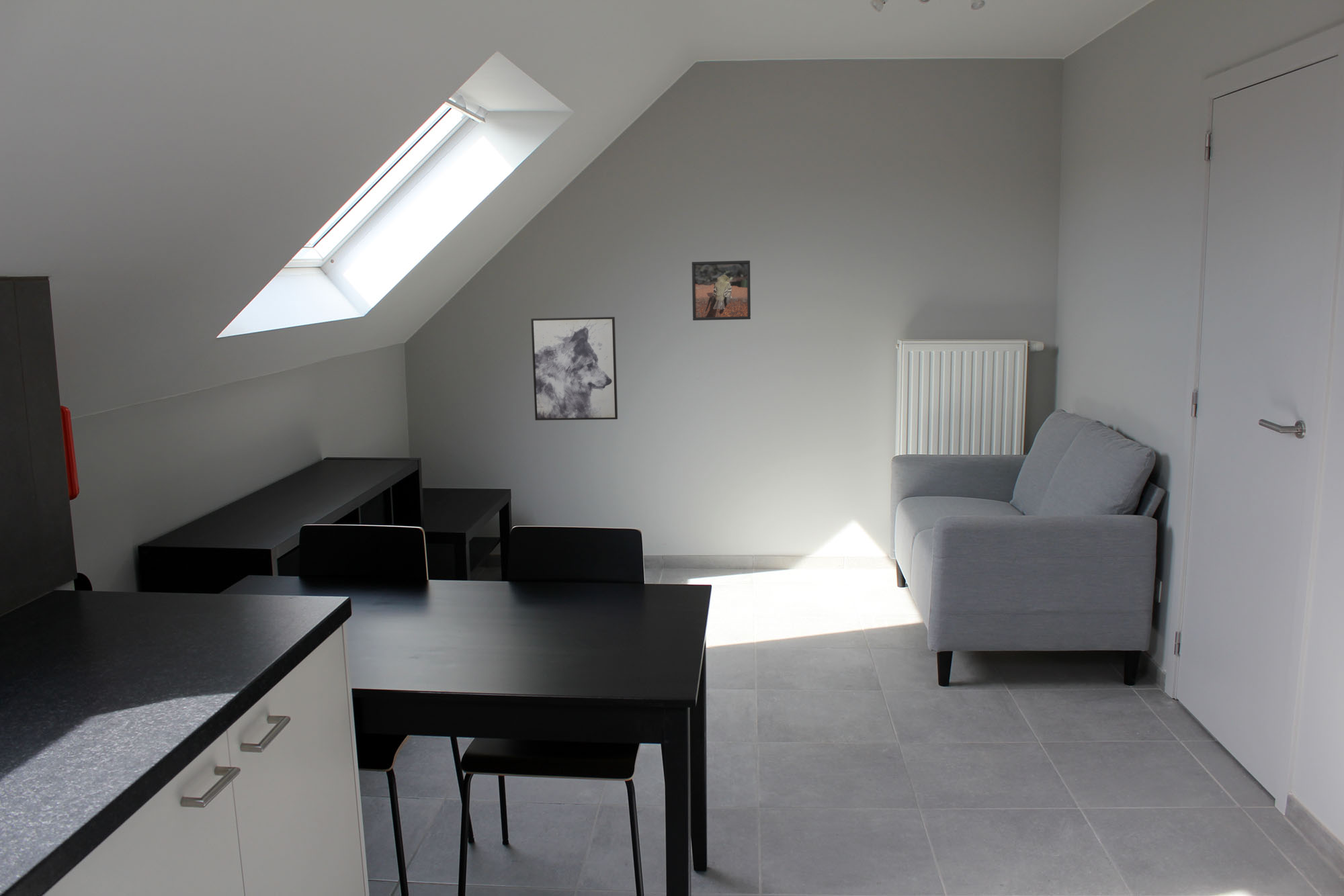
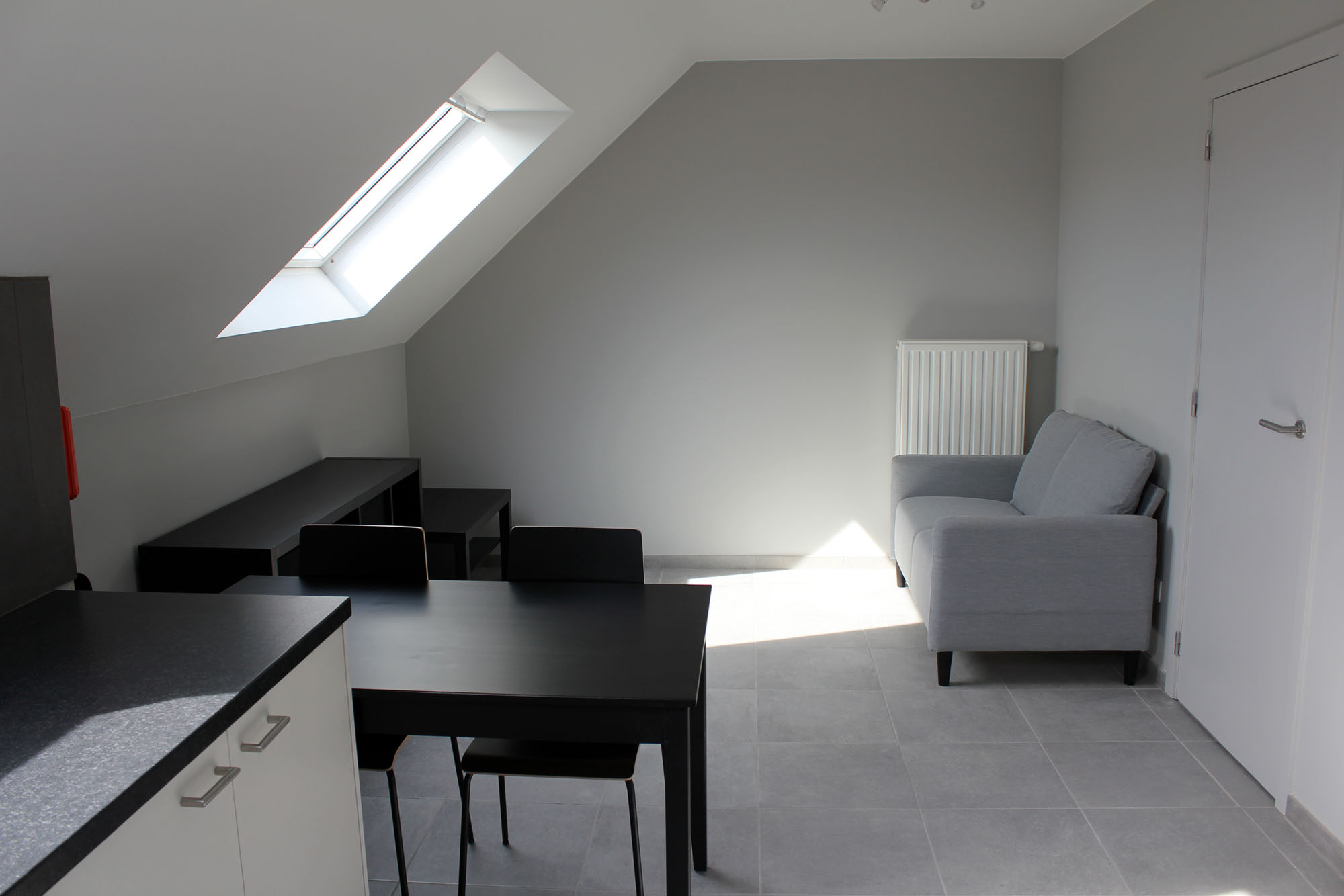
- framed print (721, 290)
- wall art (575, 369)
